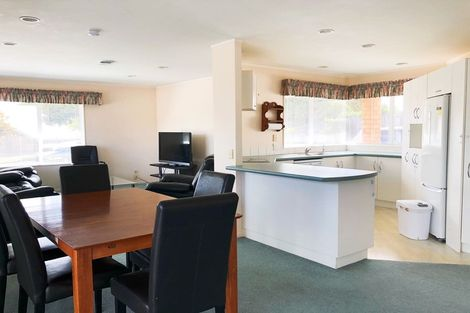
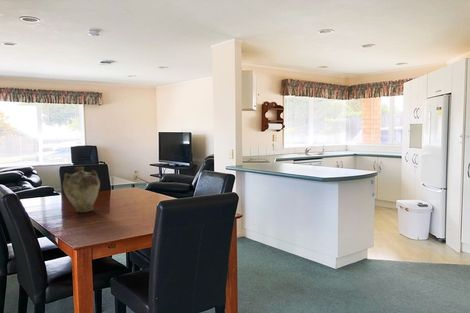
+ vase (81, 189)
